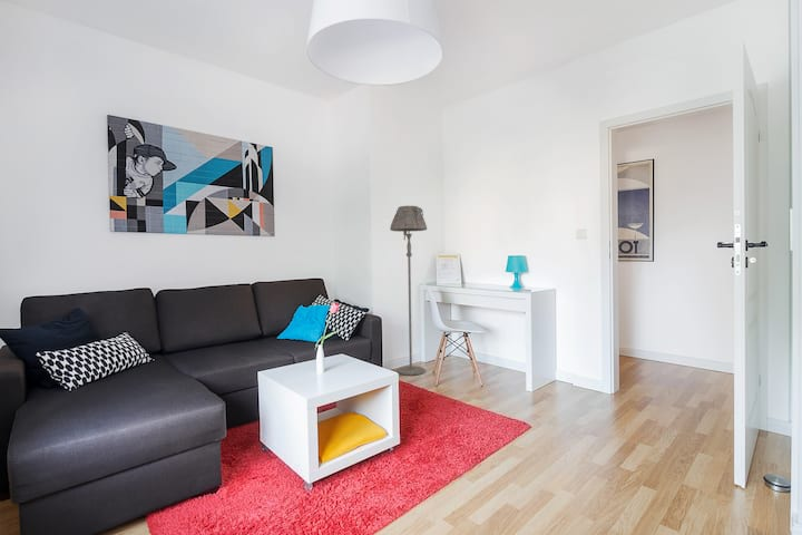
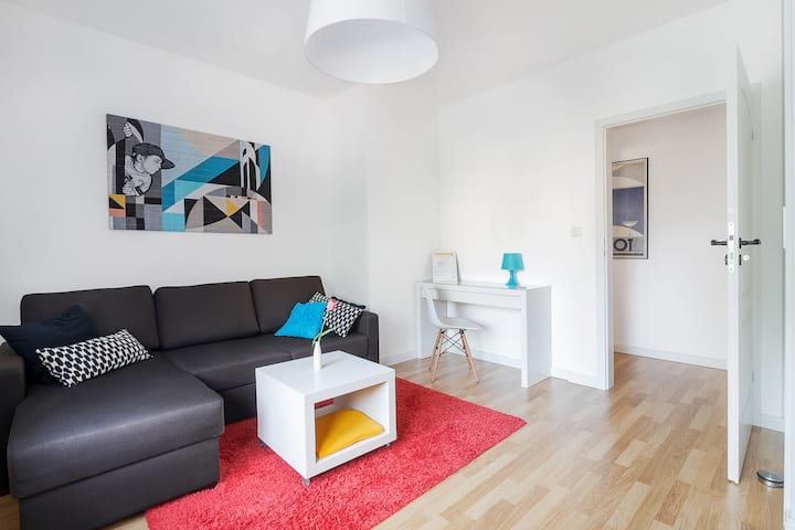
- floor lamp (409, 289)
